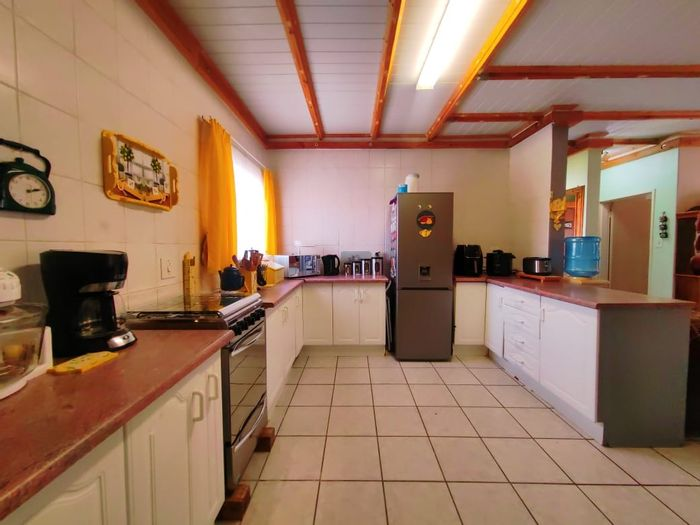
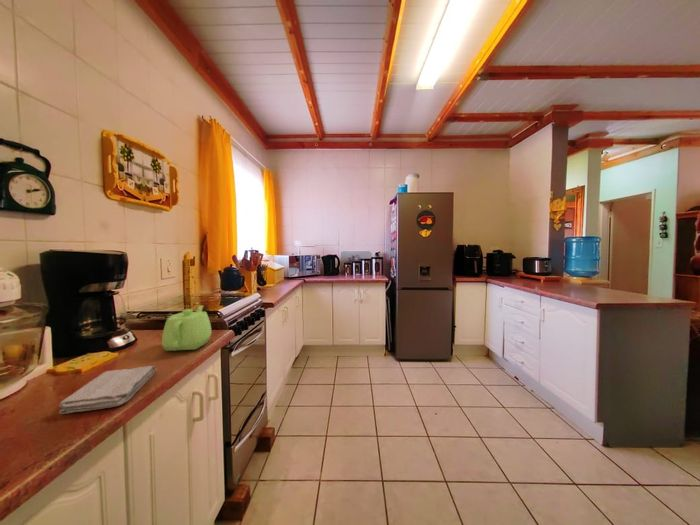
+ washcloth (113, 385)
+ teapot (190, 326)
